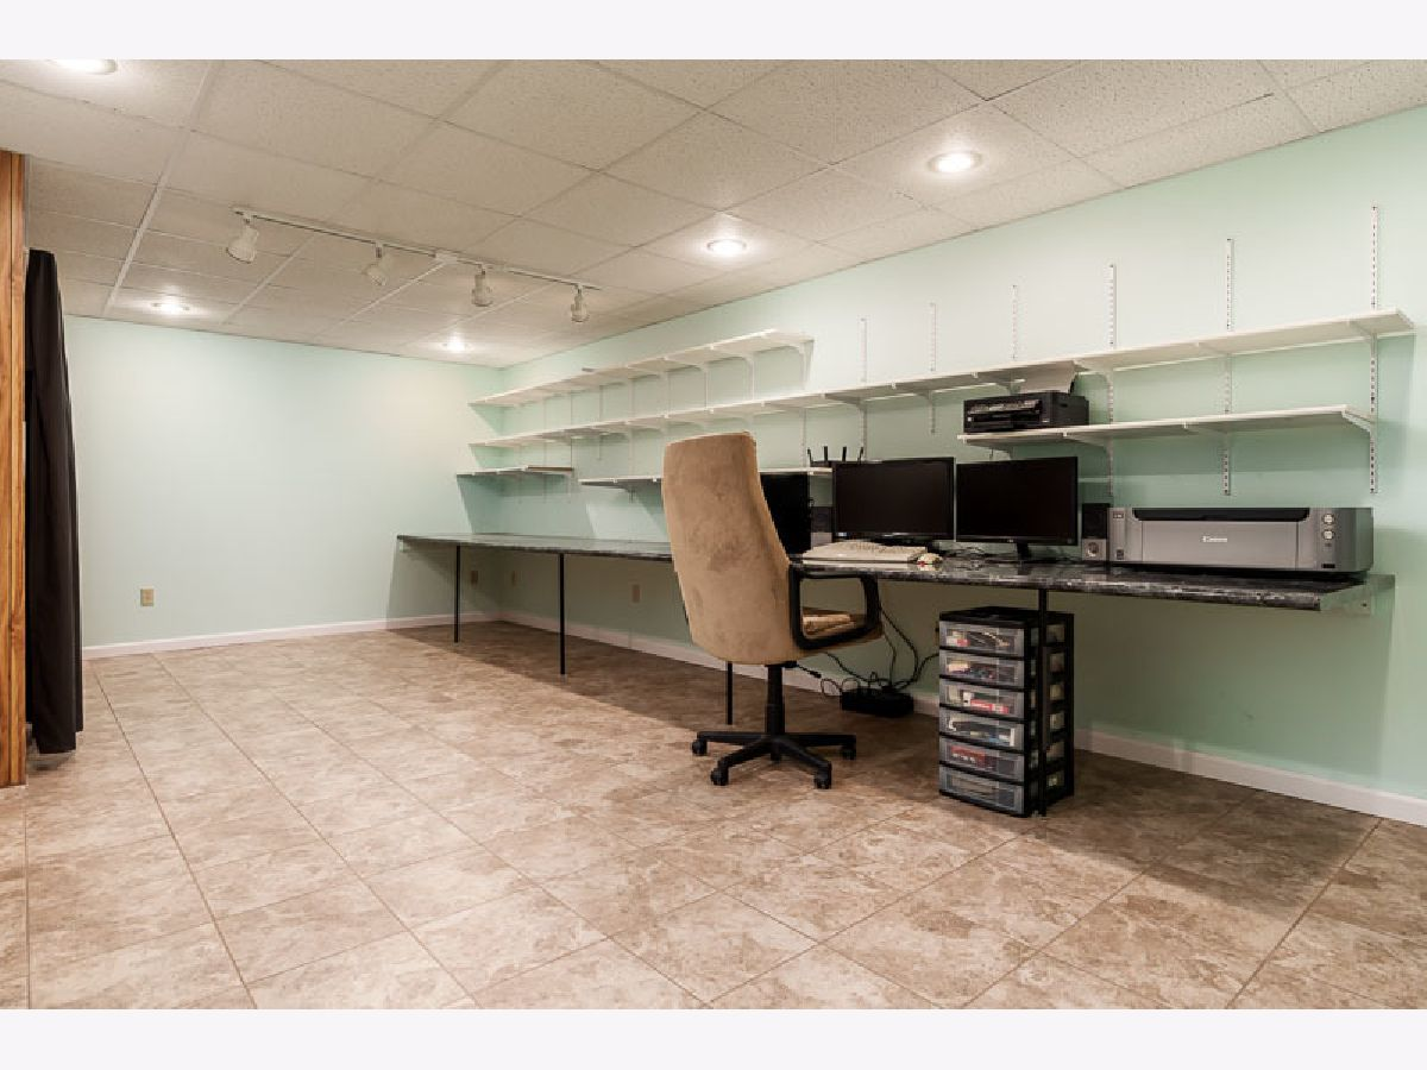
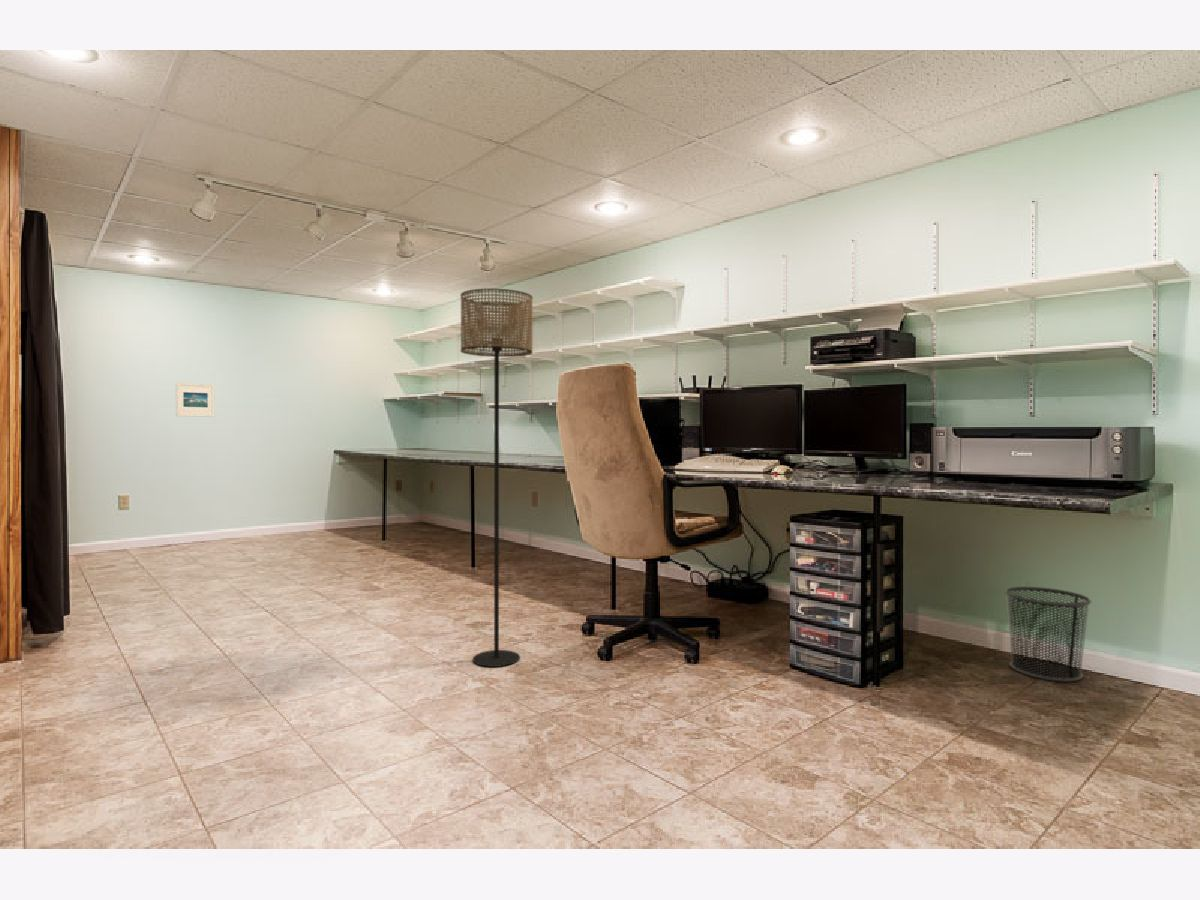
+ floor lamp (496, 478)
+ waste bin (1046, 632)
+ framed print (195, 400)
